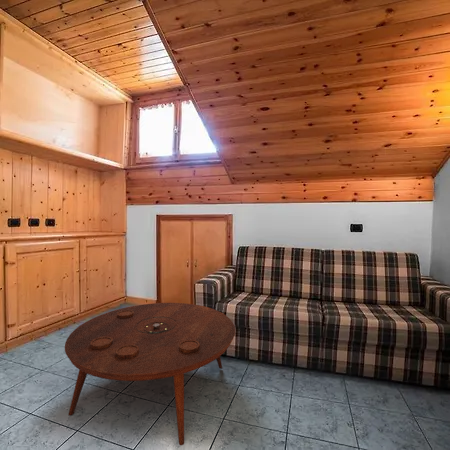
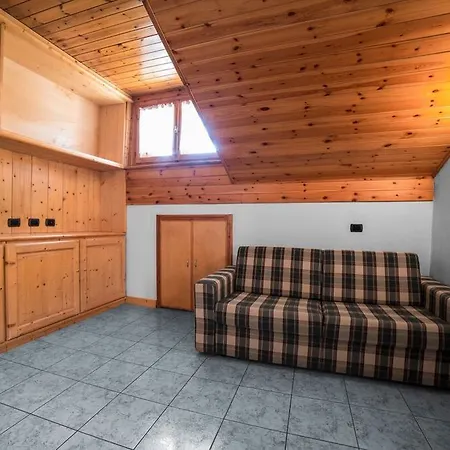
- coffee table (156, 356)
